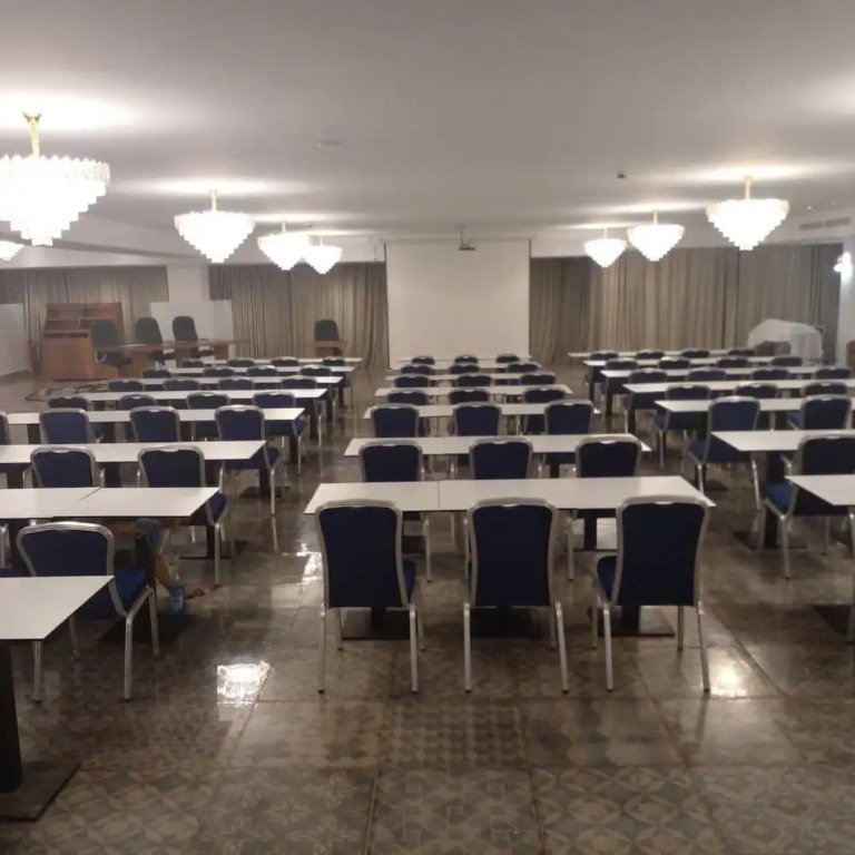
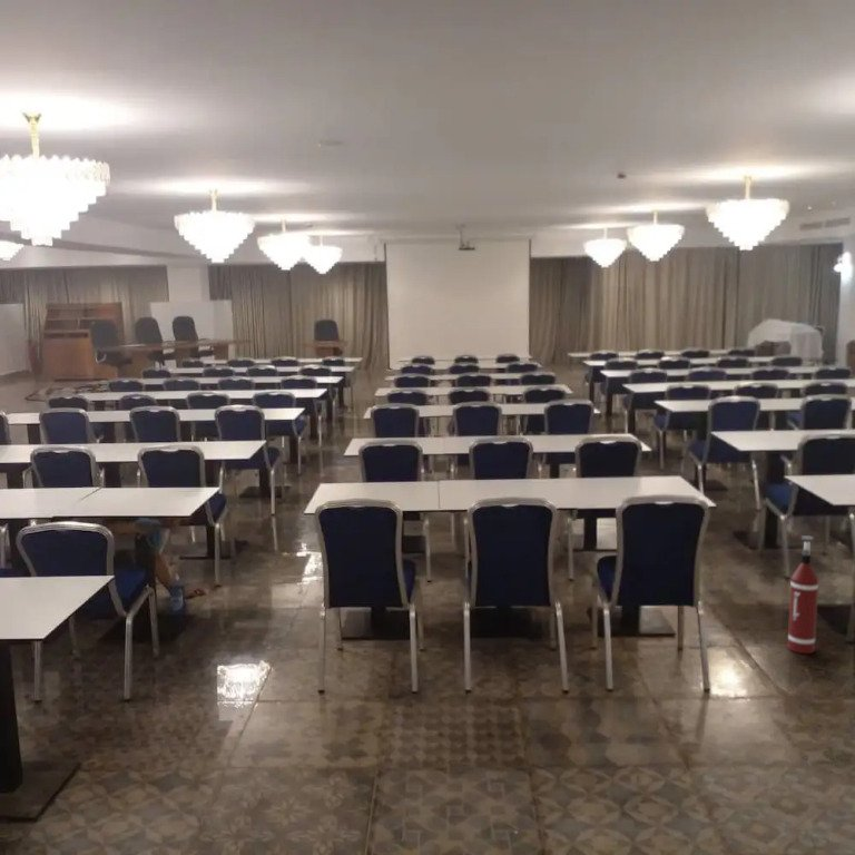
+ fire extinguisher (802, 594)
